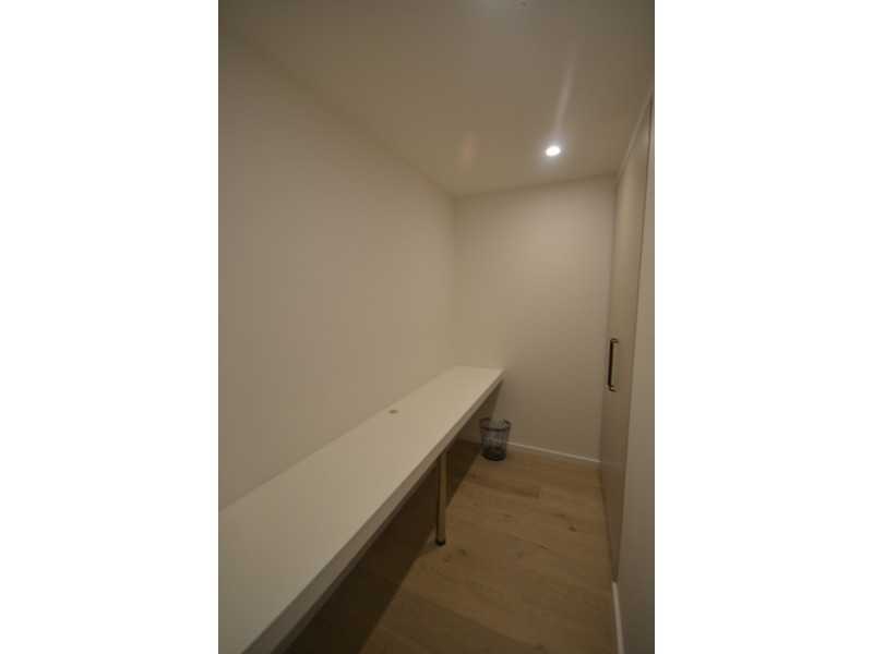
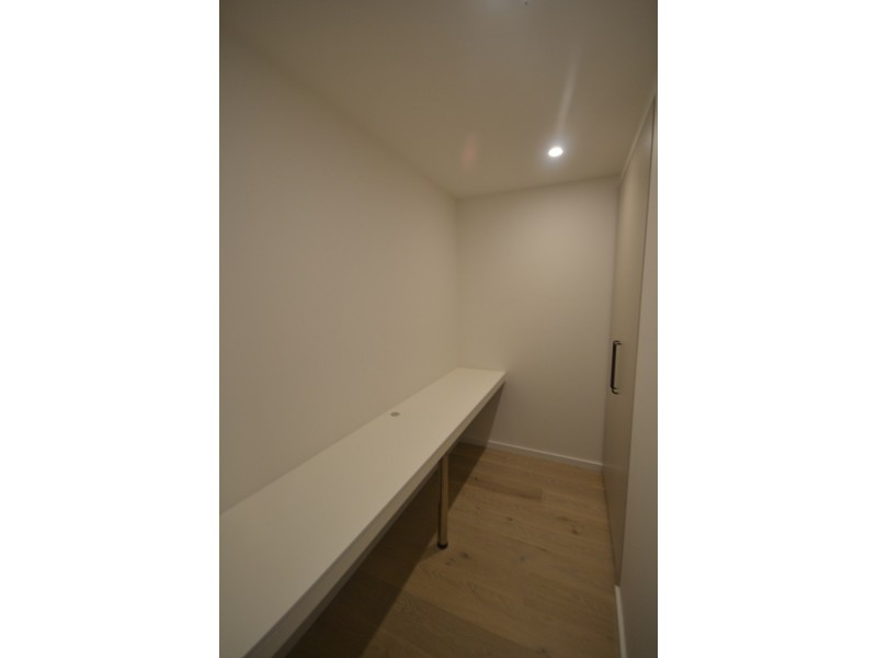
- wastebasket (494, 438)
